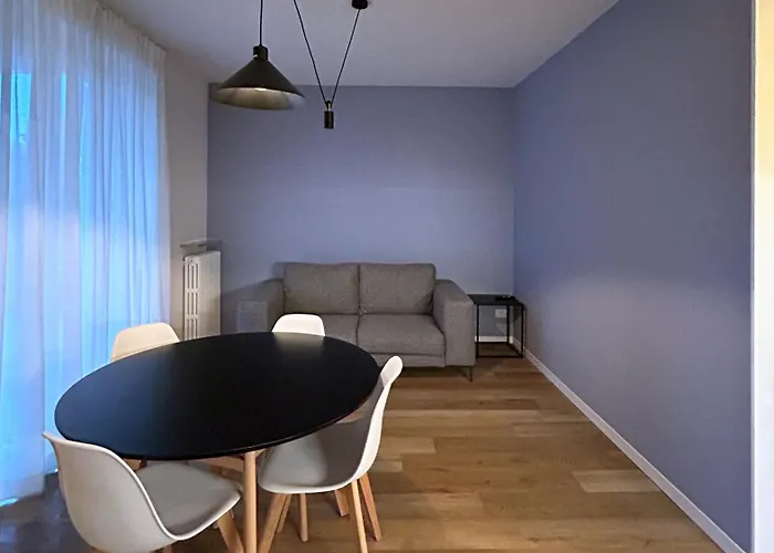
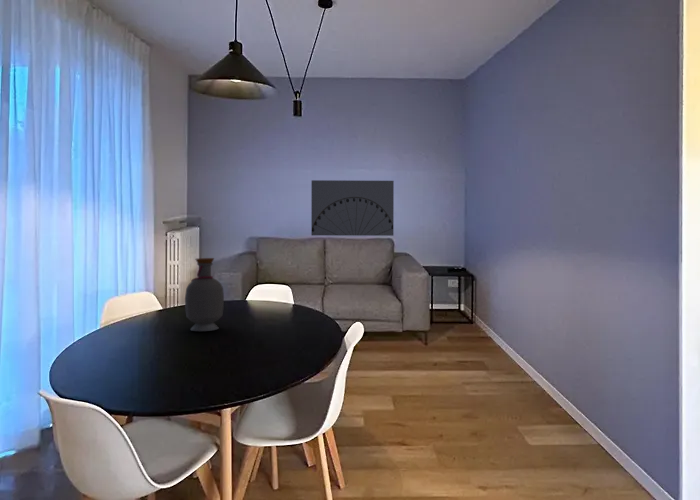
+ bottle (204, 293)
+ wall art (352, 208)
